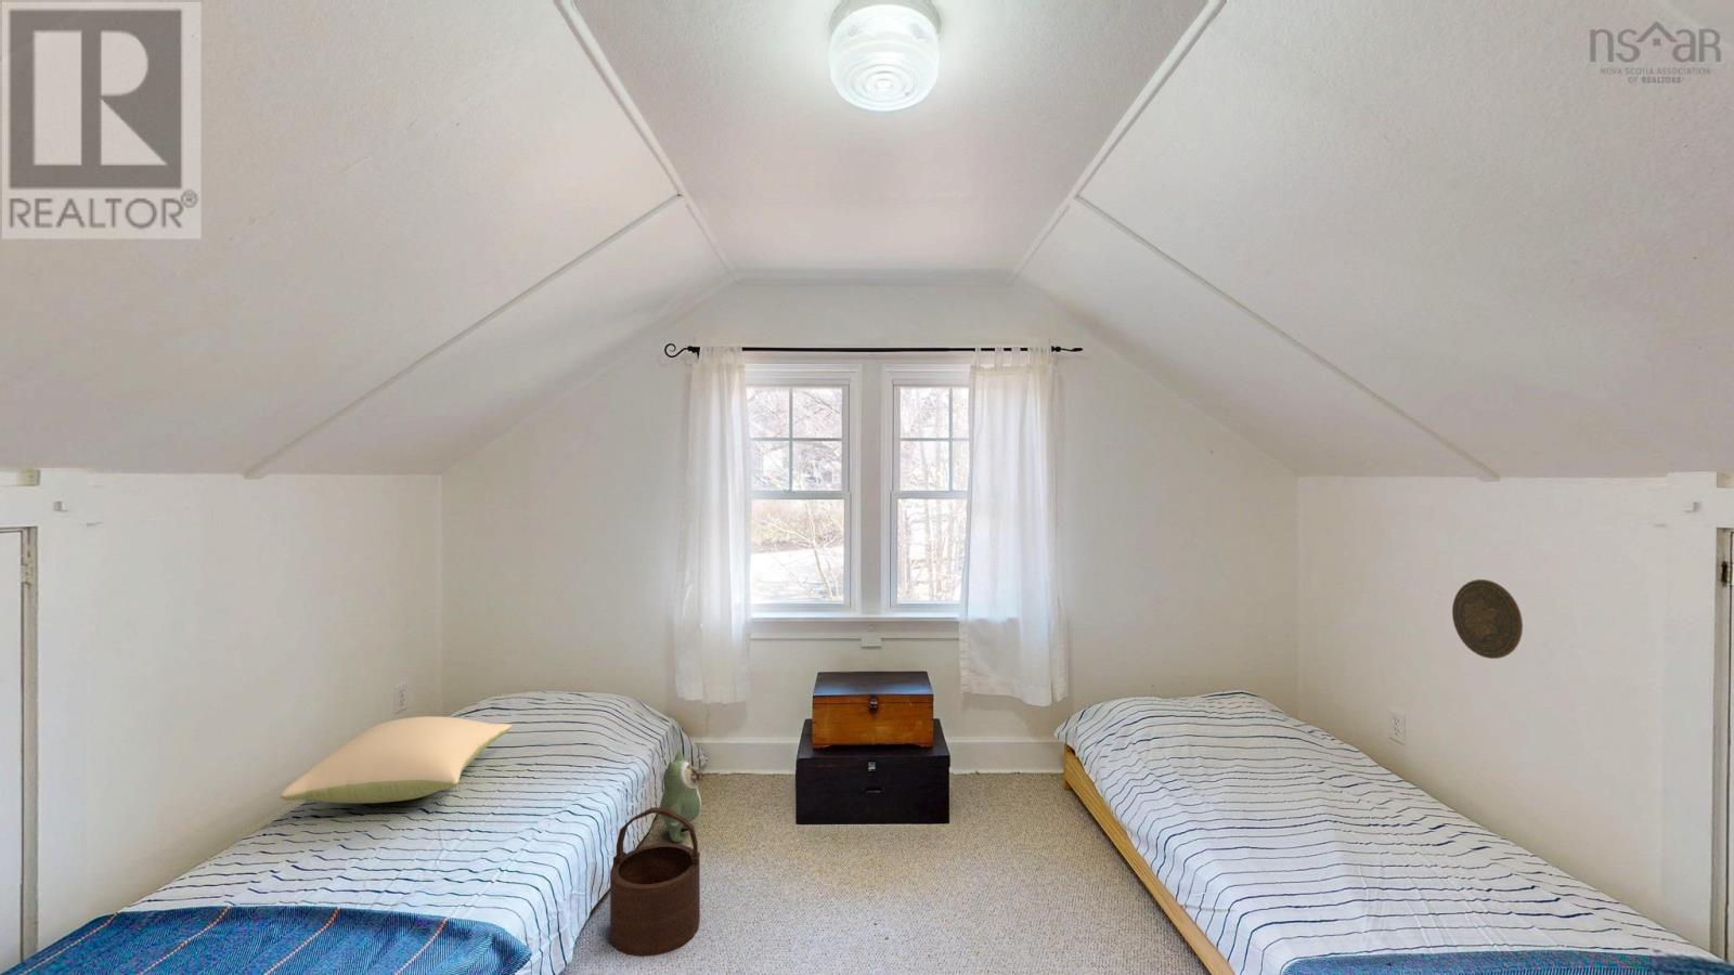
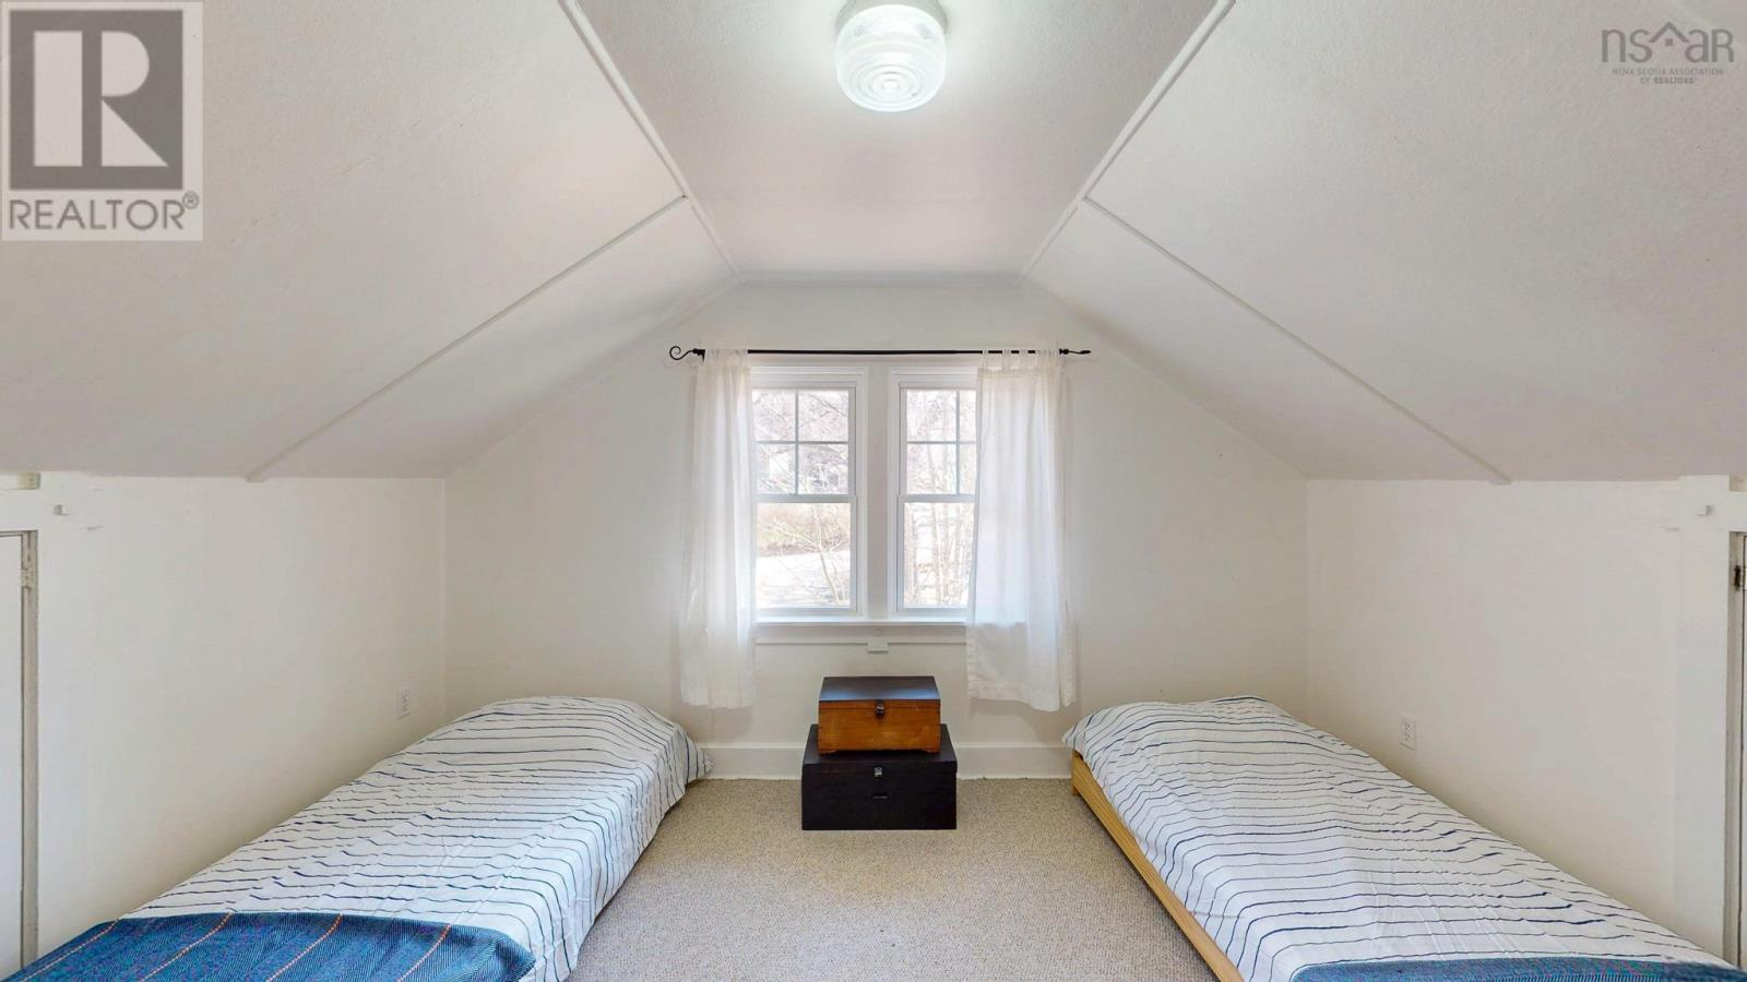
- plush toy (680, 795)
- decorative plate (1482, 619)
- wooden bucket (656, 870)
- pillow (411, 755)
